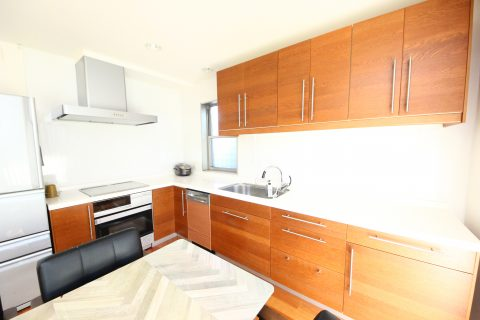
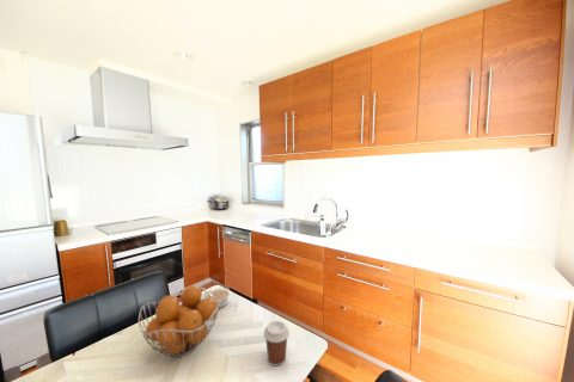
+ legume (218, 297)
+ coffee cup (276, 343)
+ fruit basket (182, 319)
